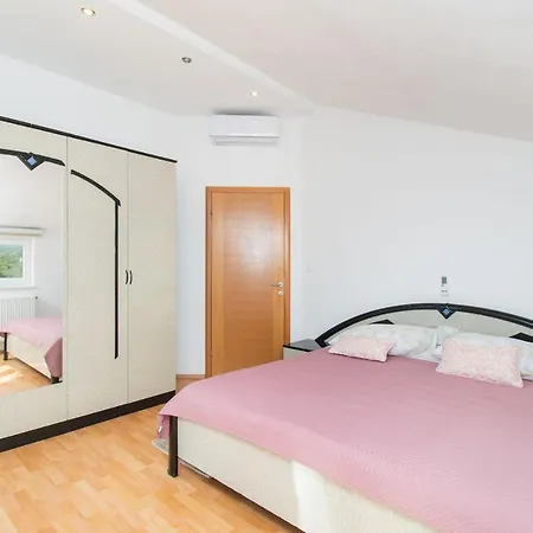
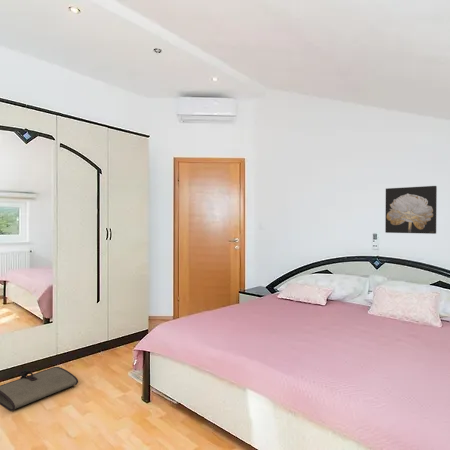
+ wall art (410, 210)
+ tool roll (34, 381)
